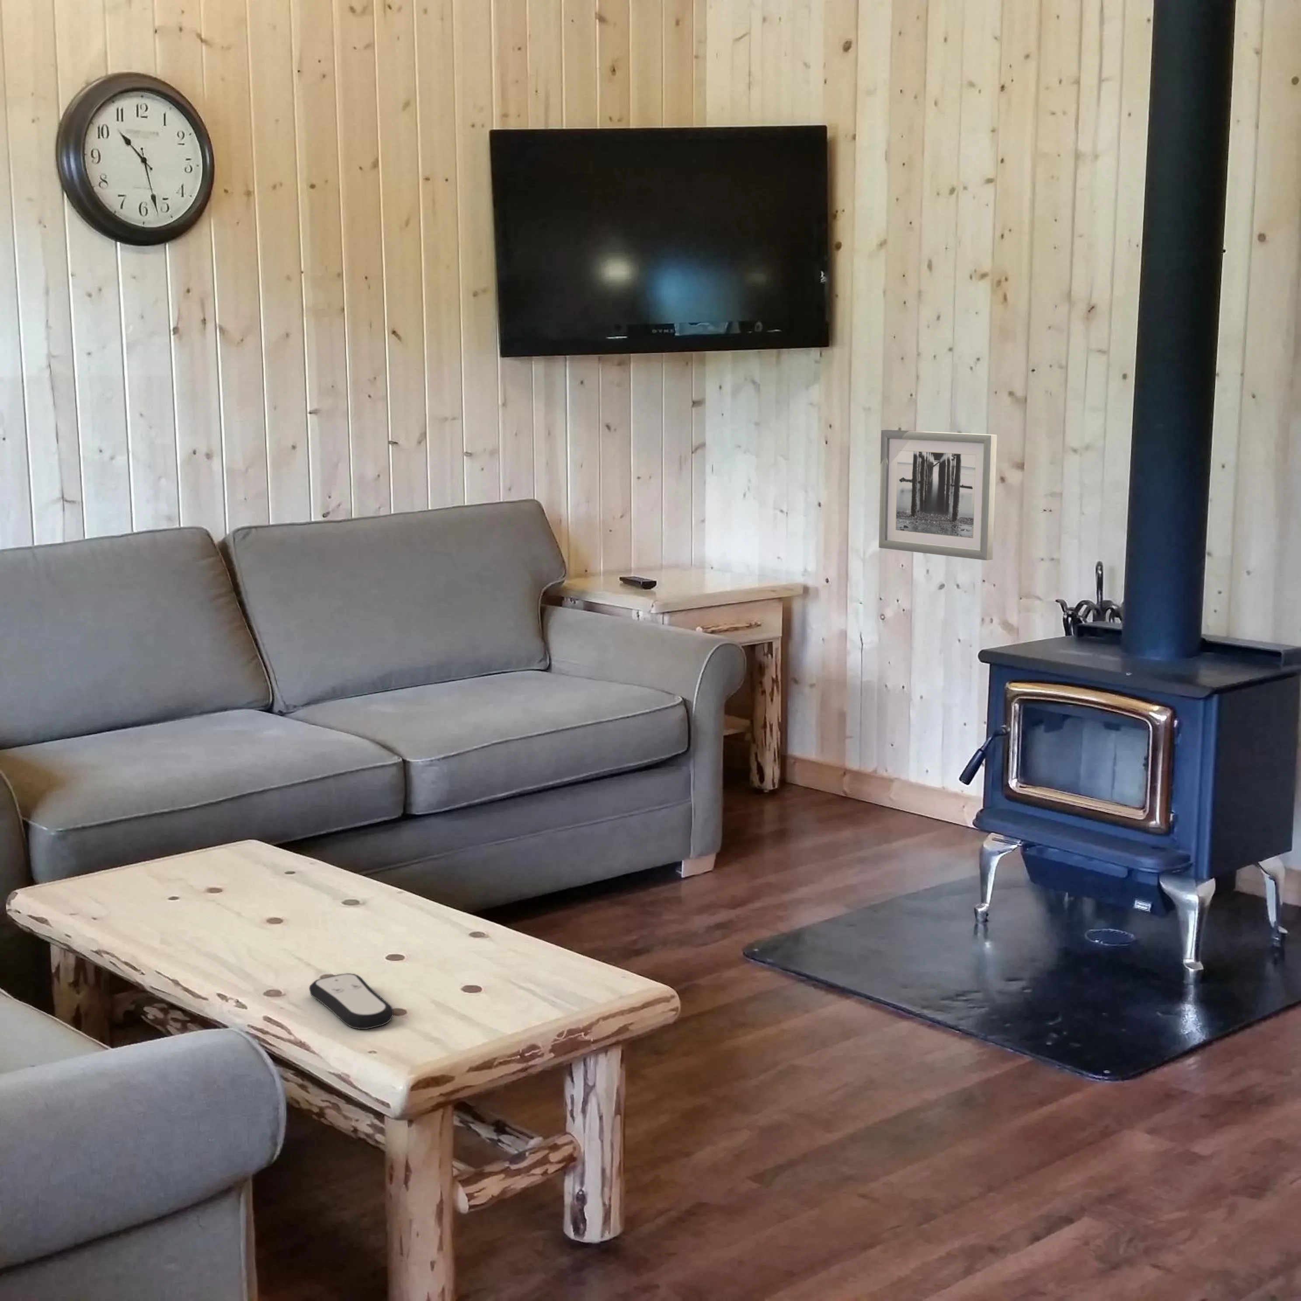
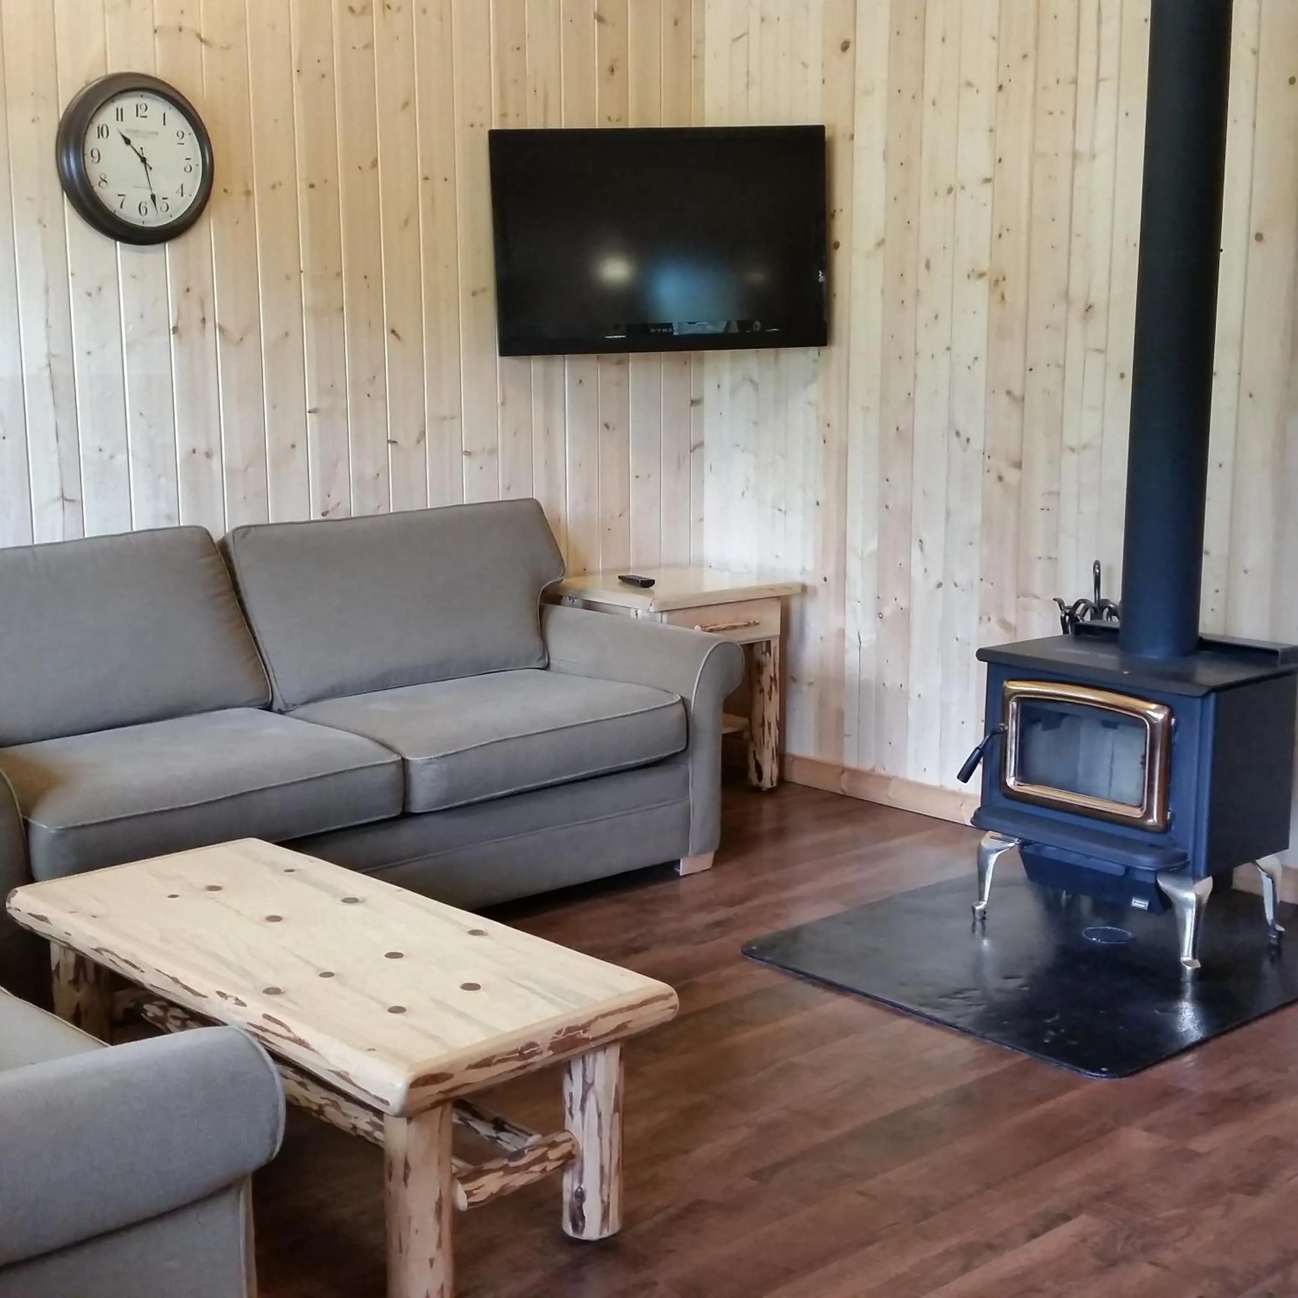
- wall art (935, 493)
- remote control (353, 1001)
